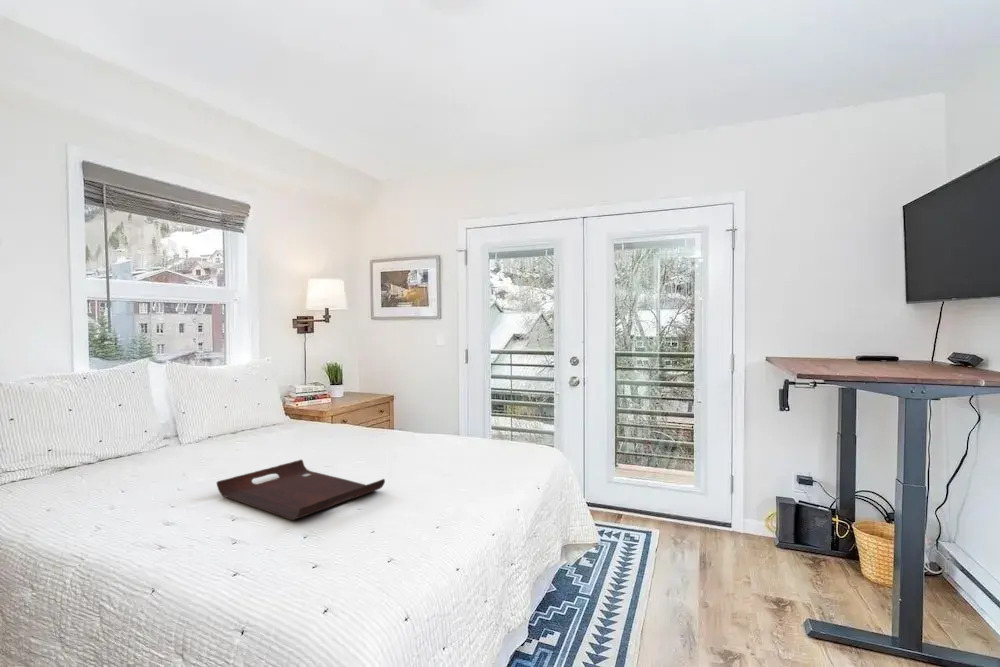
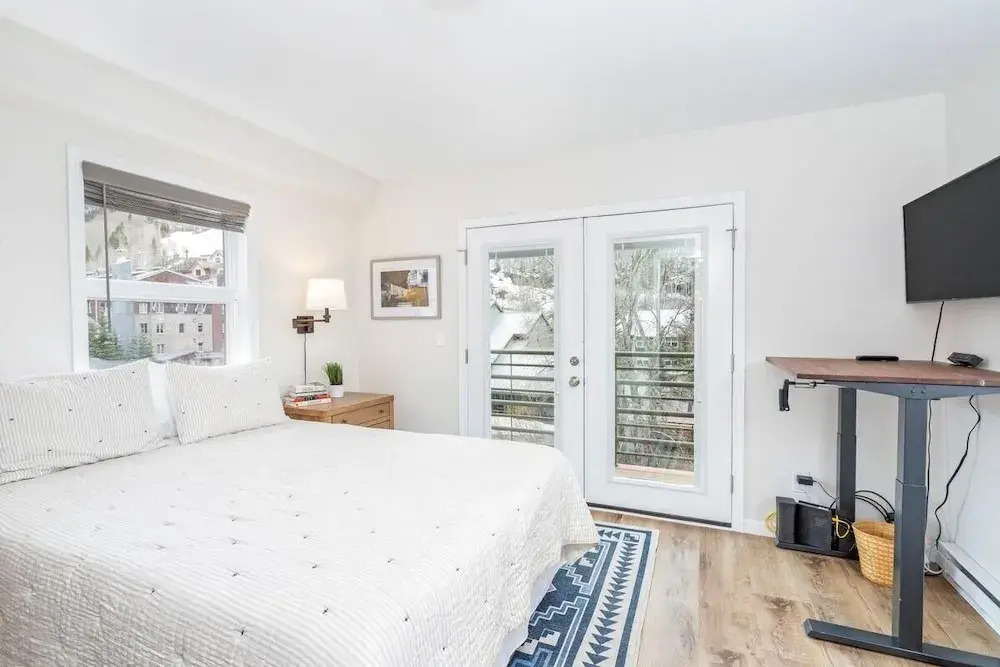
- serving tray (301, 486)
